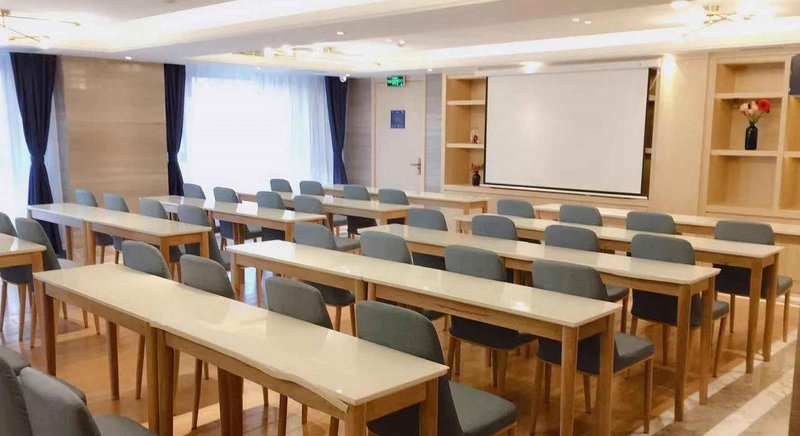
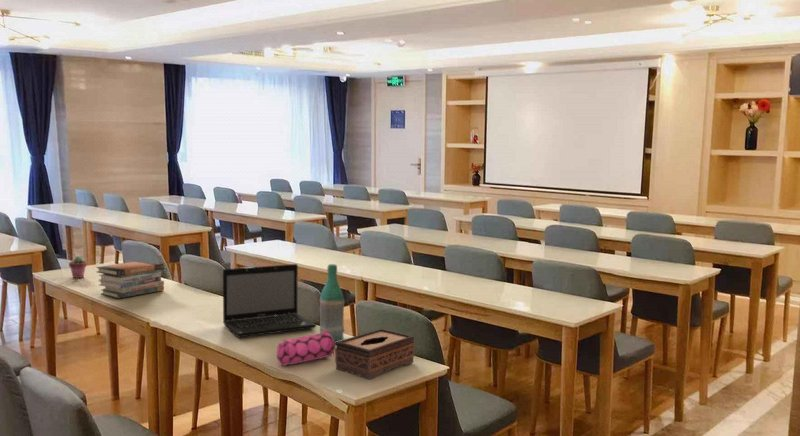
+ tissue box (375, 352)
+ pencil case (305, 347)
+ potted succulent (78, 266)
+ laptop (269, 299)
+ book stack (131, 278)
+ bottle (332, 302)
